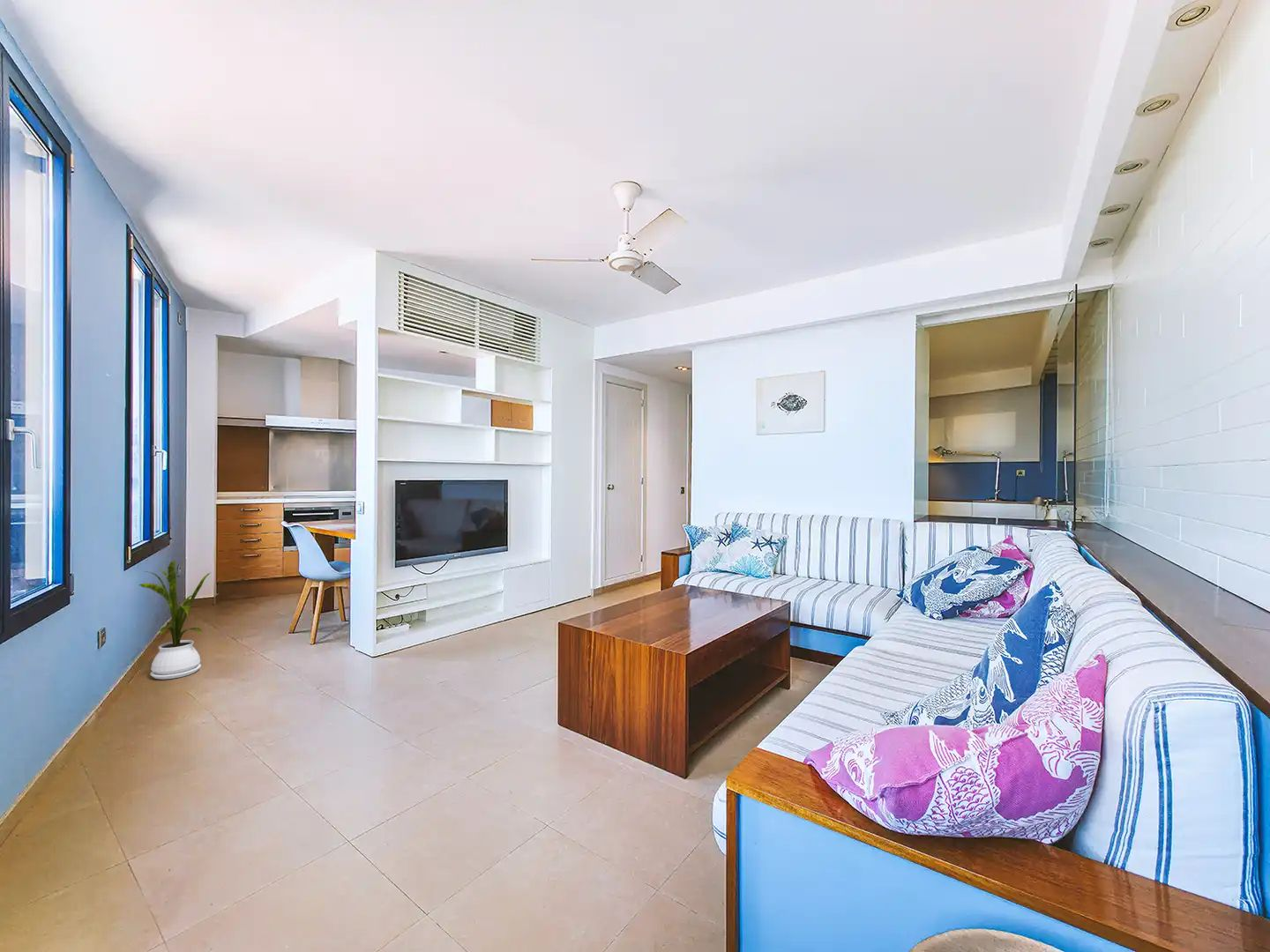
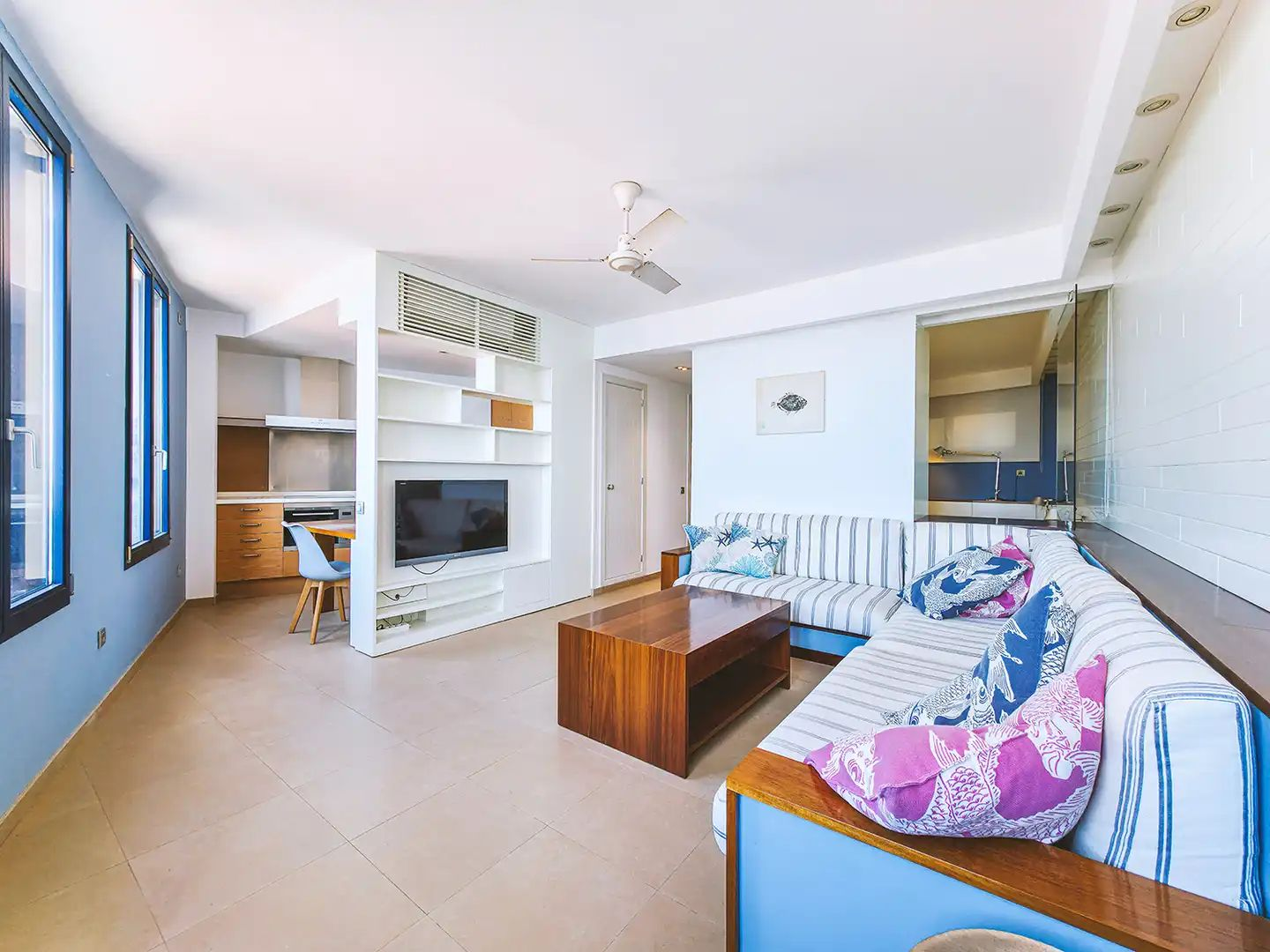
- house plant (174, 615)
